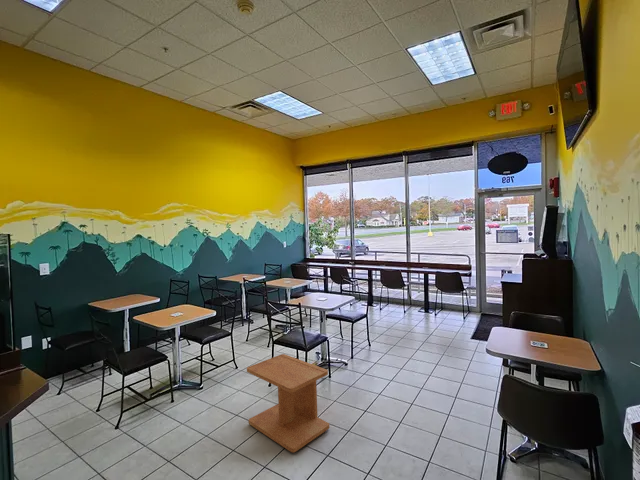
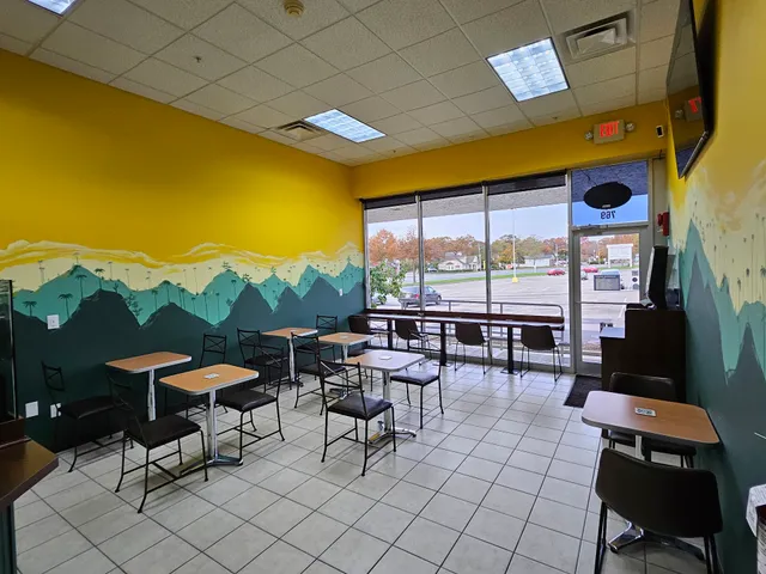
- side table (287, 398)
